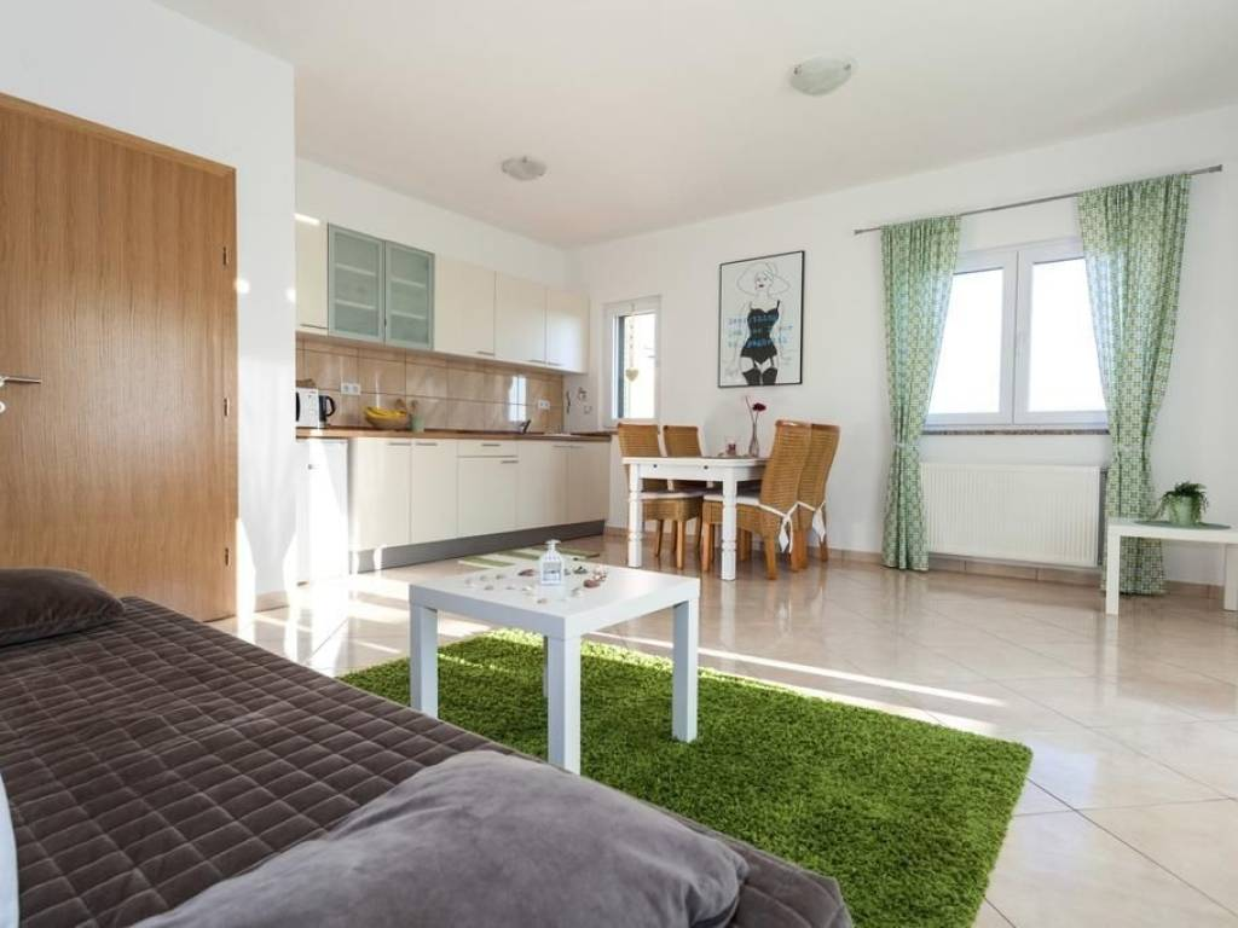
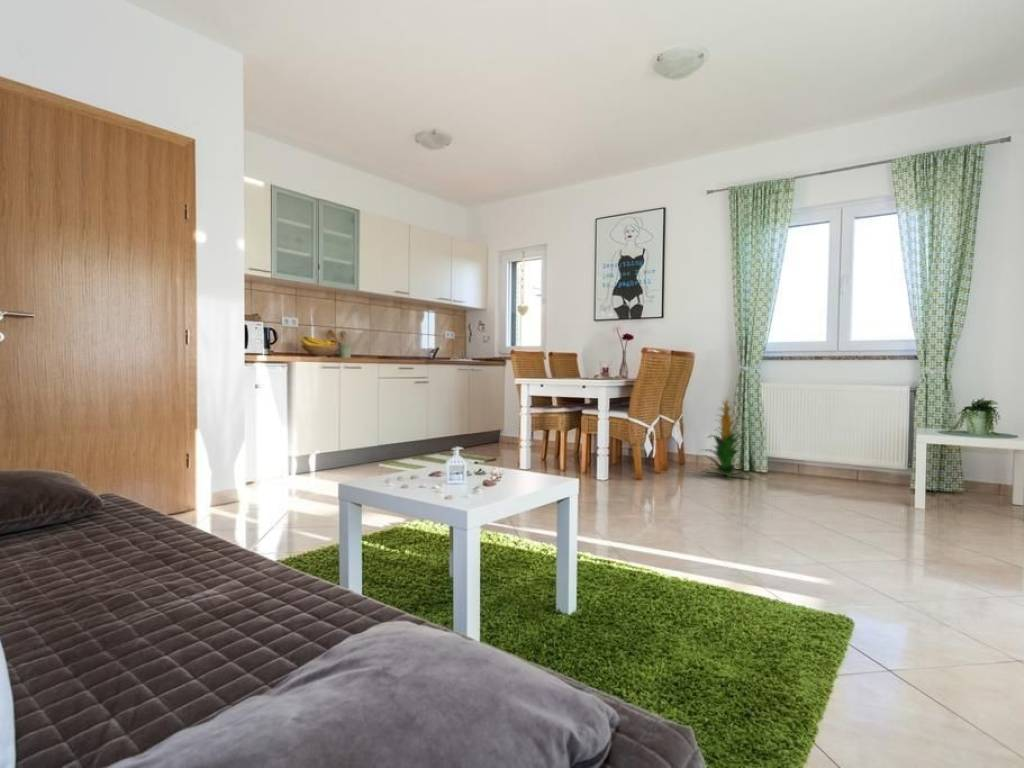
+ indoor plant (726, 435)
